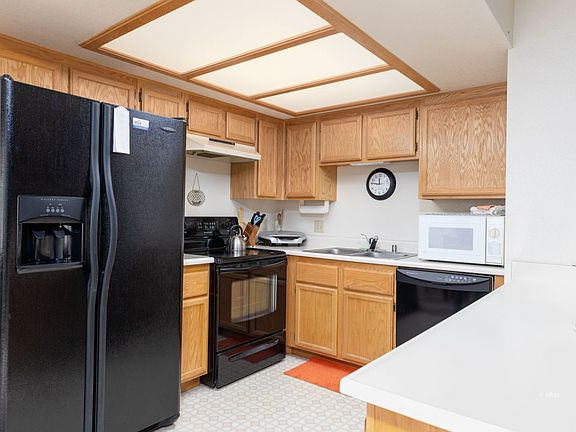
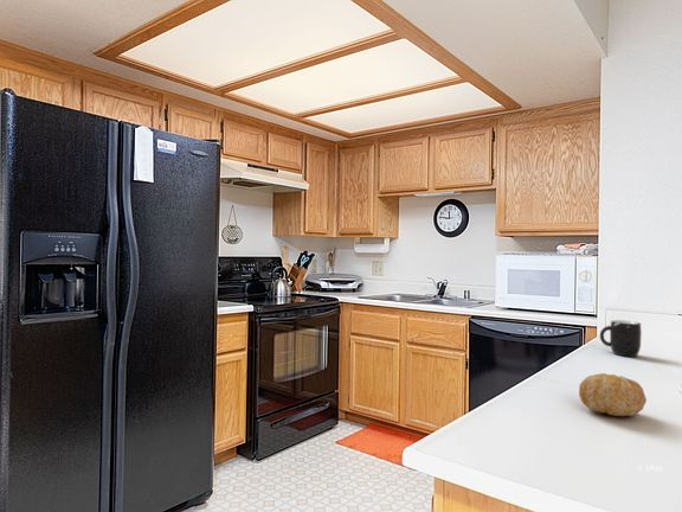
+ mug (619, 337)
+ fruit (611, 392)
